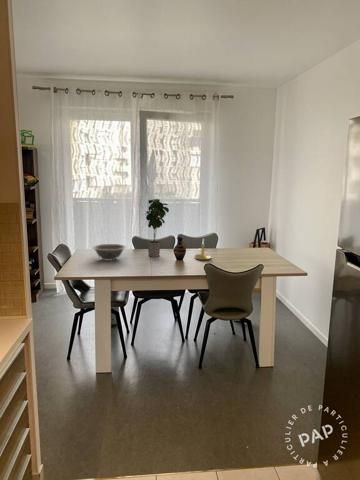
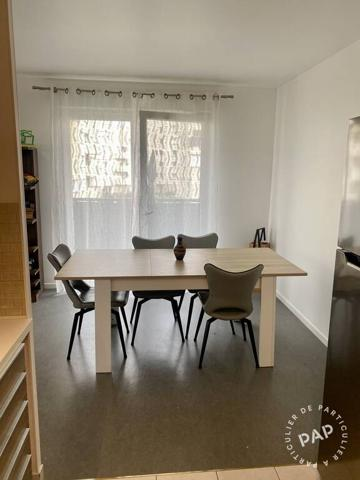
- potted plant (155, 227)
- candle holder (202, 248)
- decorative bowl (109, 252)
